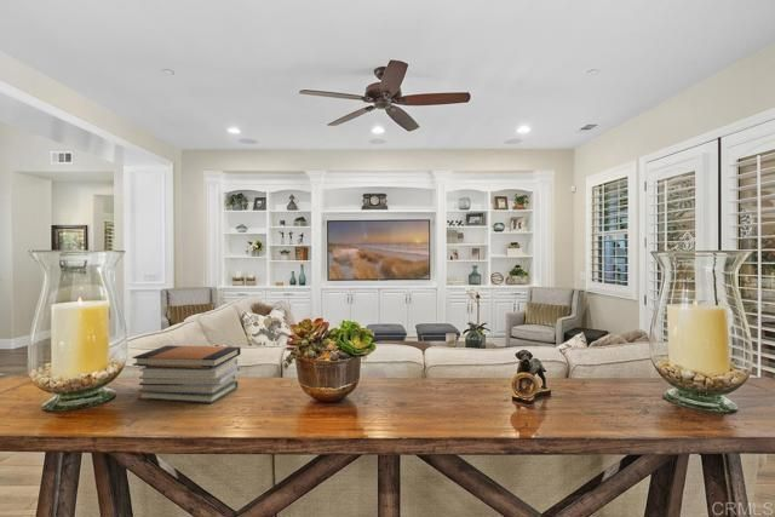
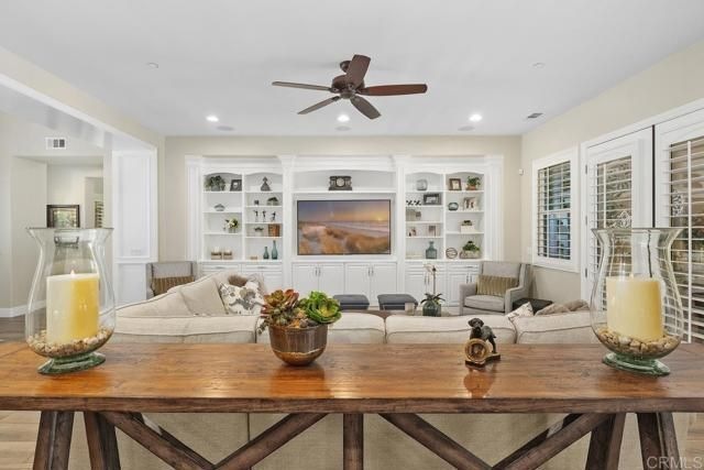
- book stack (190, 372)
